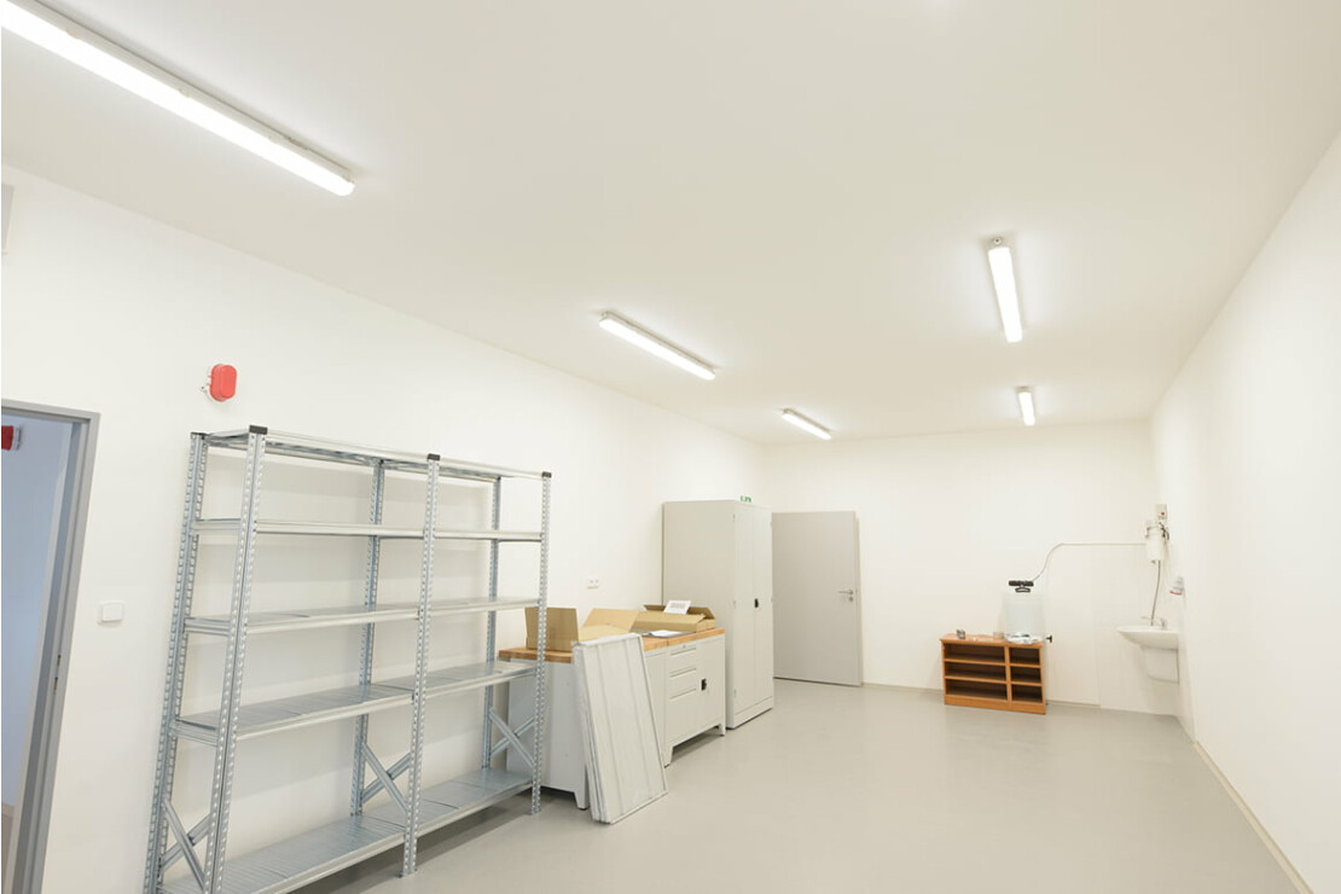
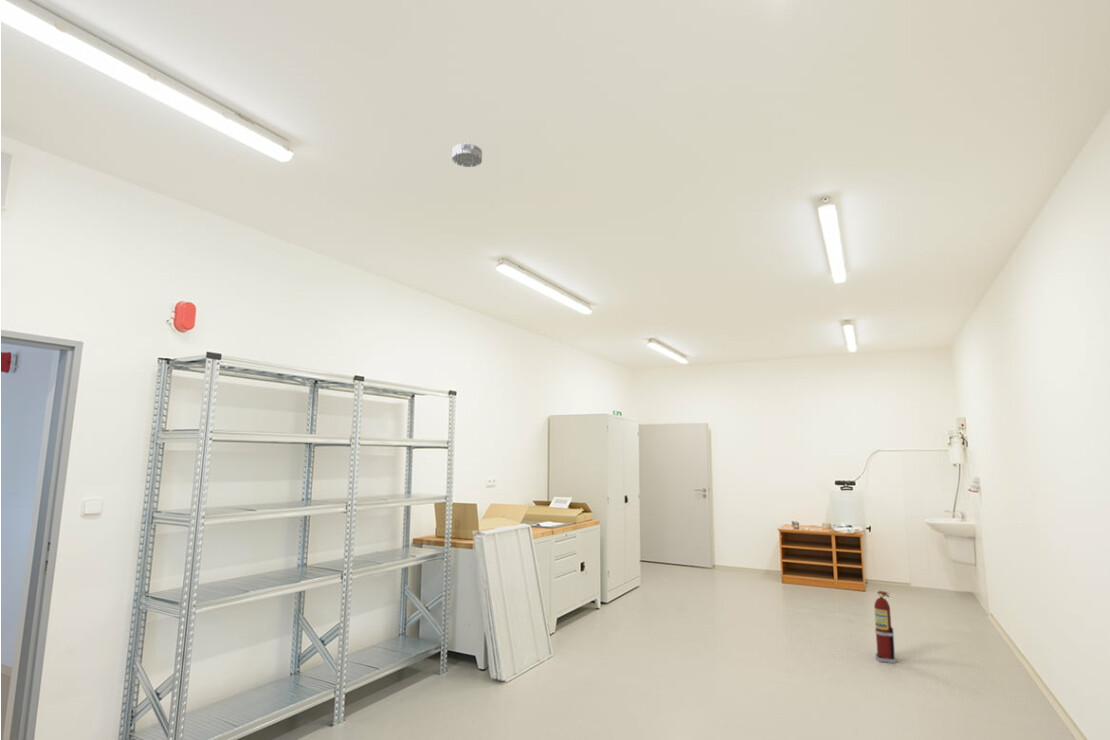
+ smoke detector (467, 154)
+ fire extinguisher (883, 625)
